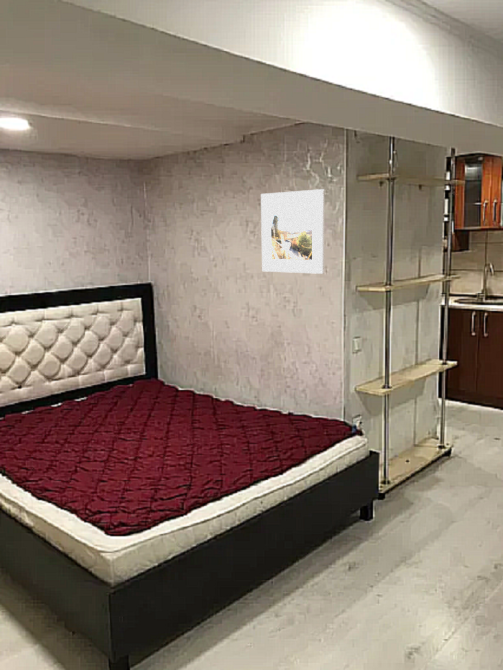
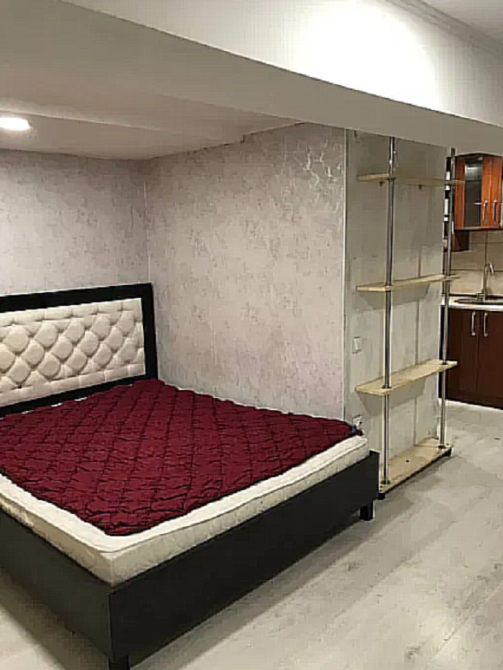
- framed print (291, 232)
